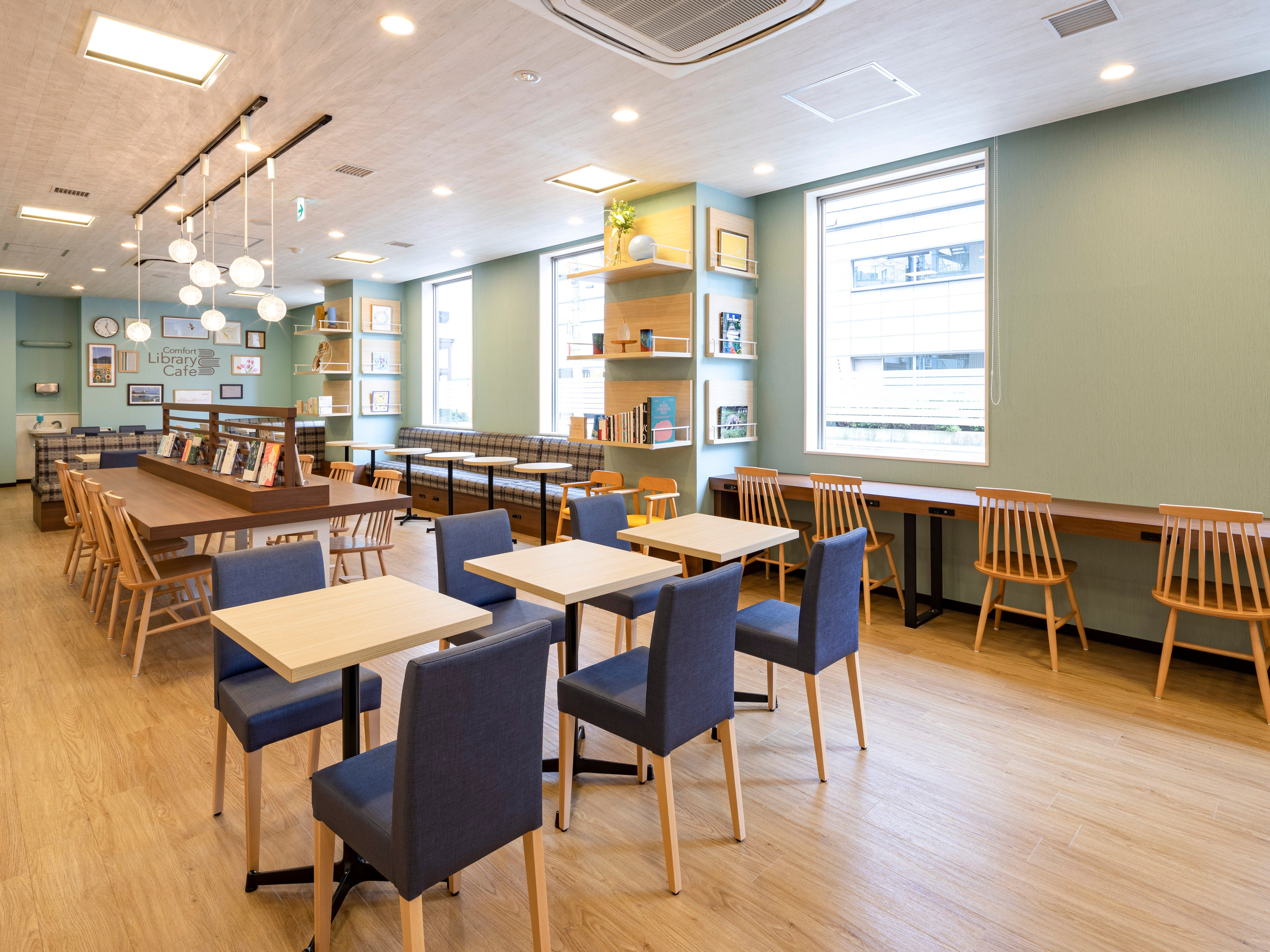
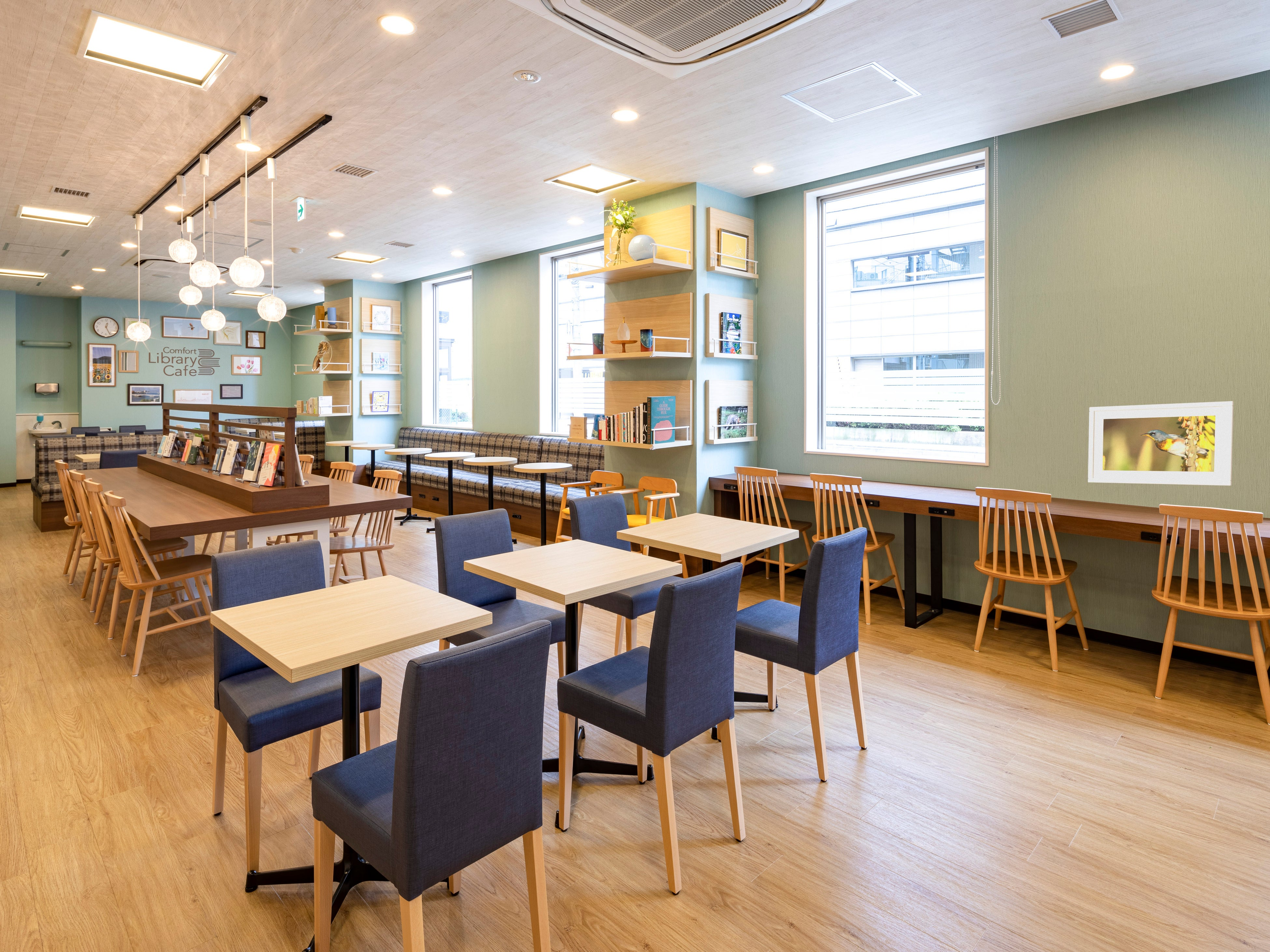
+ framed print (1156, 444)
